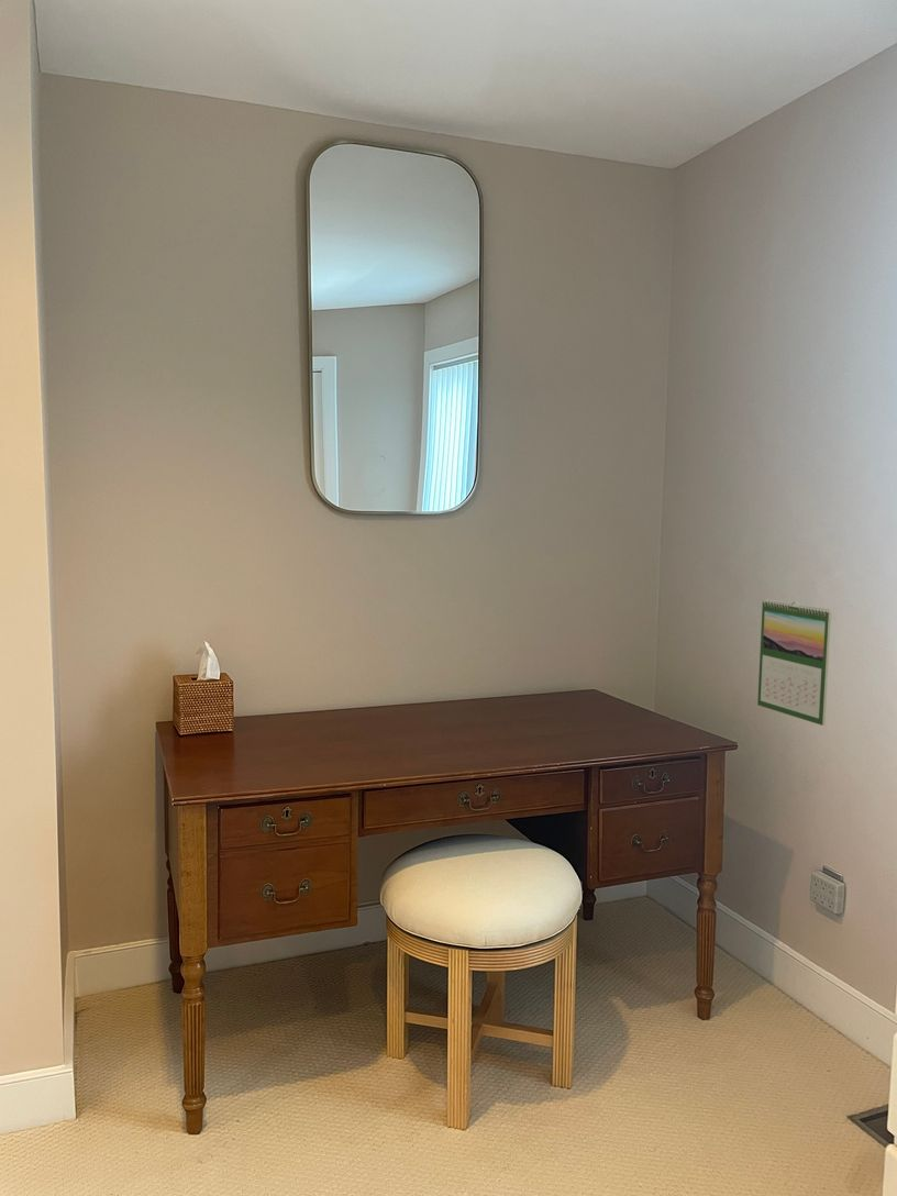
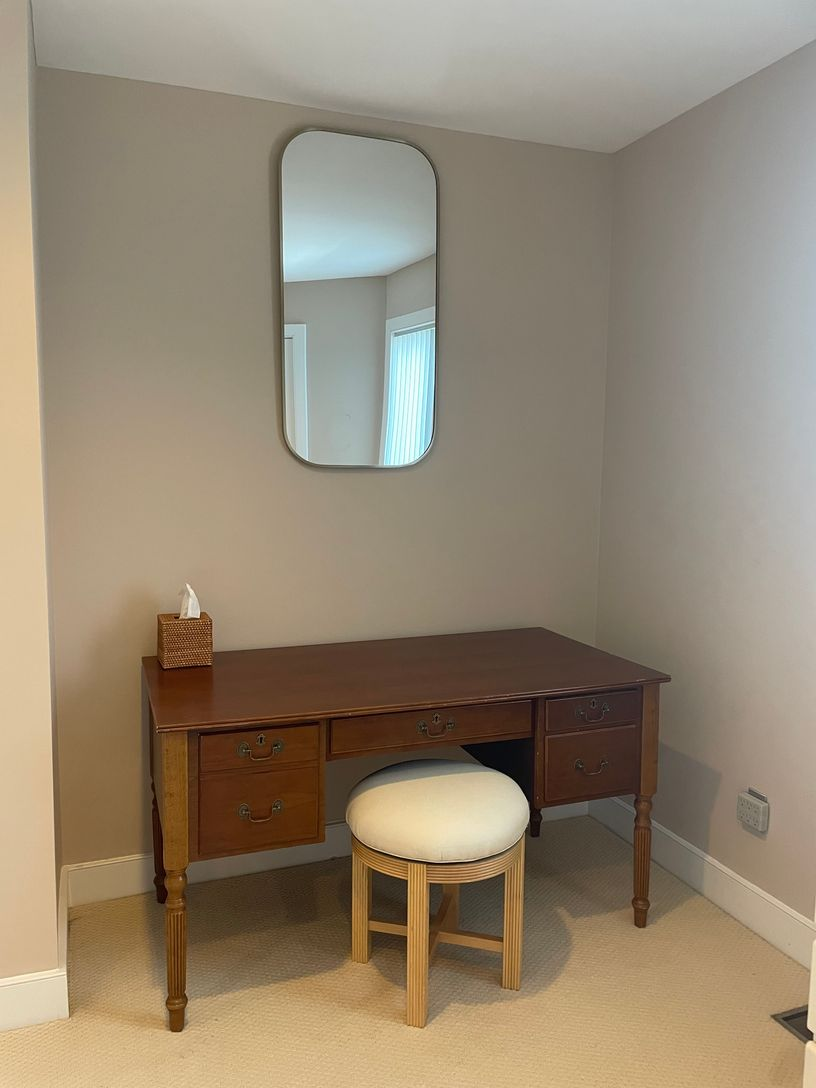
- calendar (793, 658)
